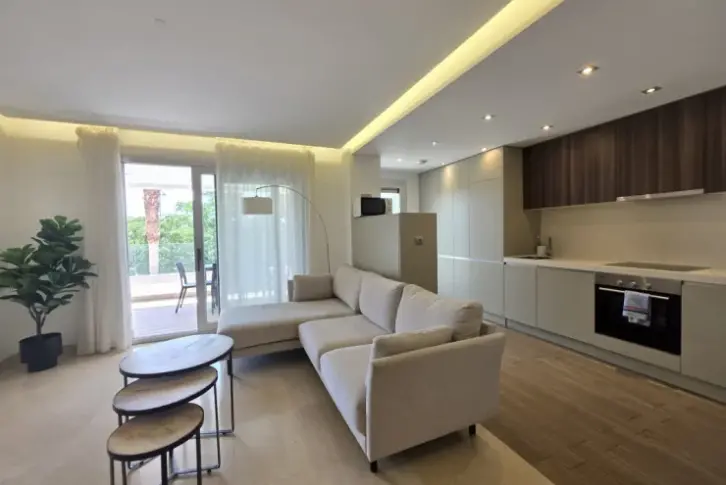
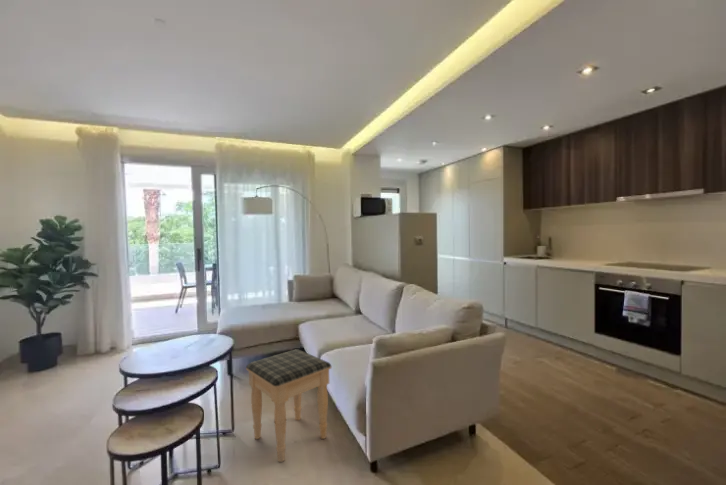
+ footstool (289, 397)
